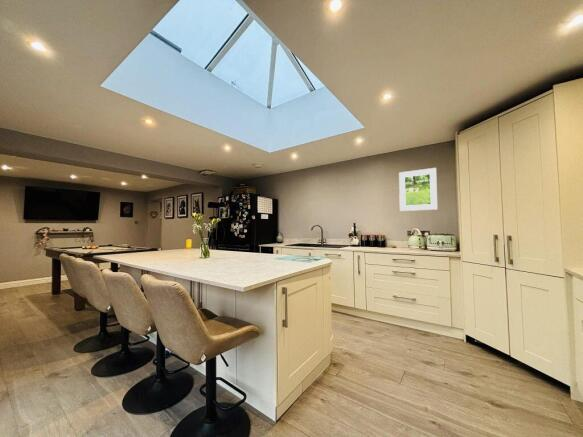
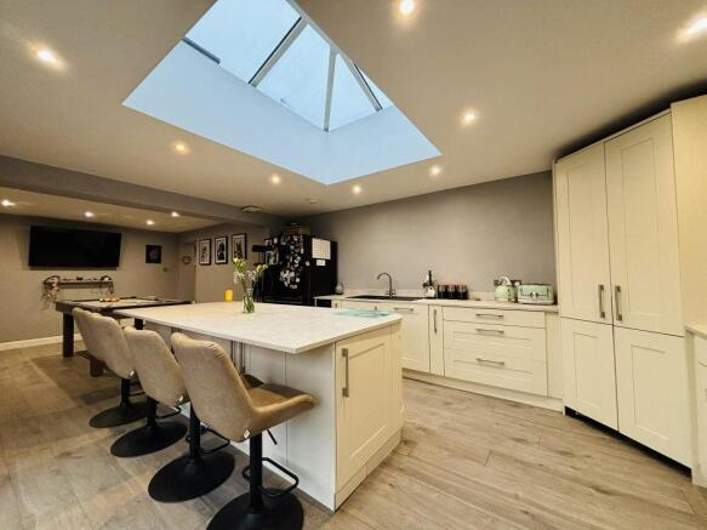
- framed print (417, 190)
